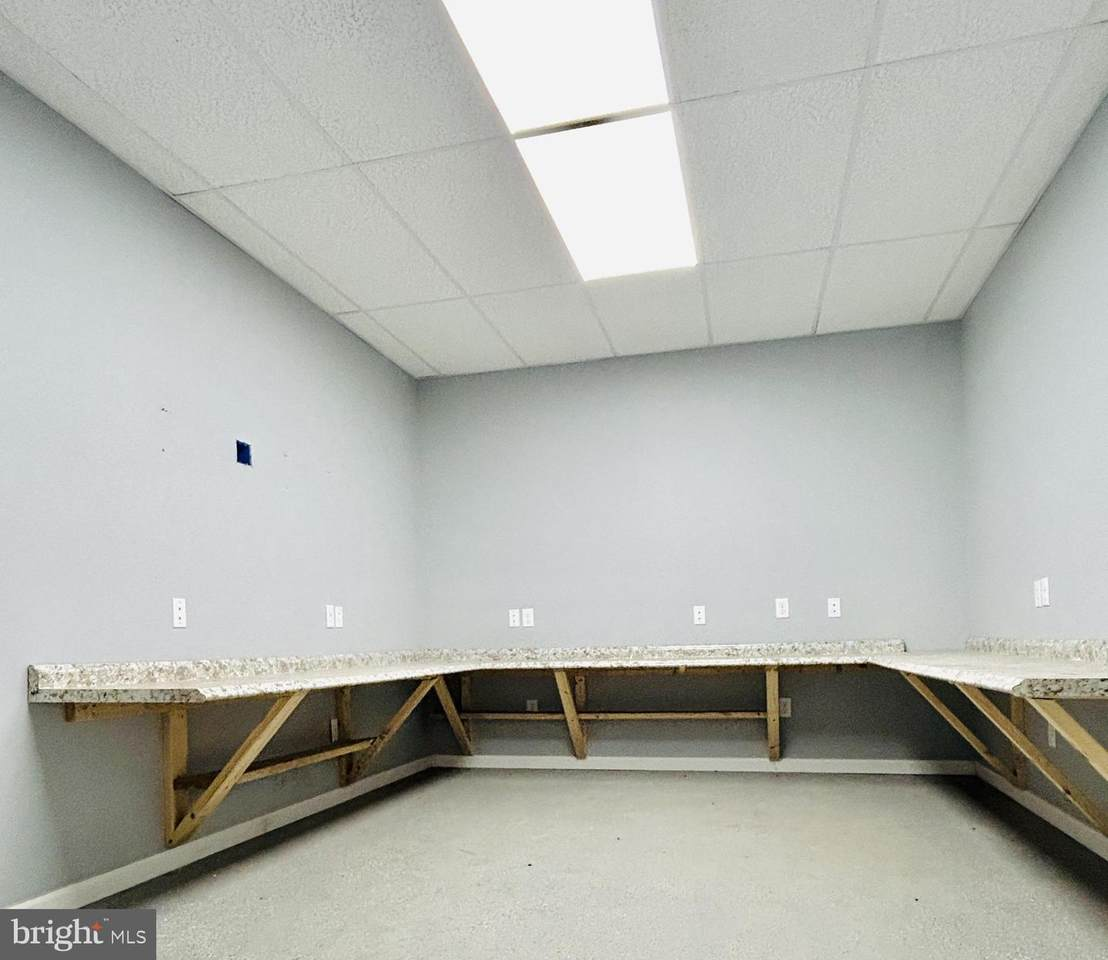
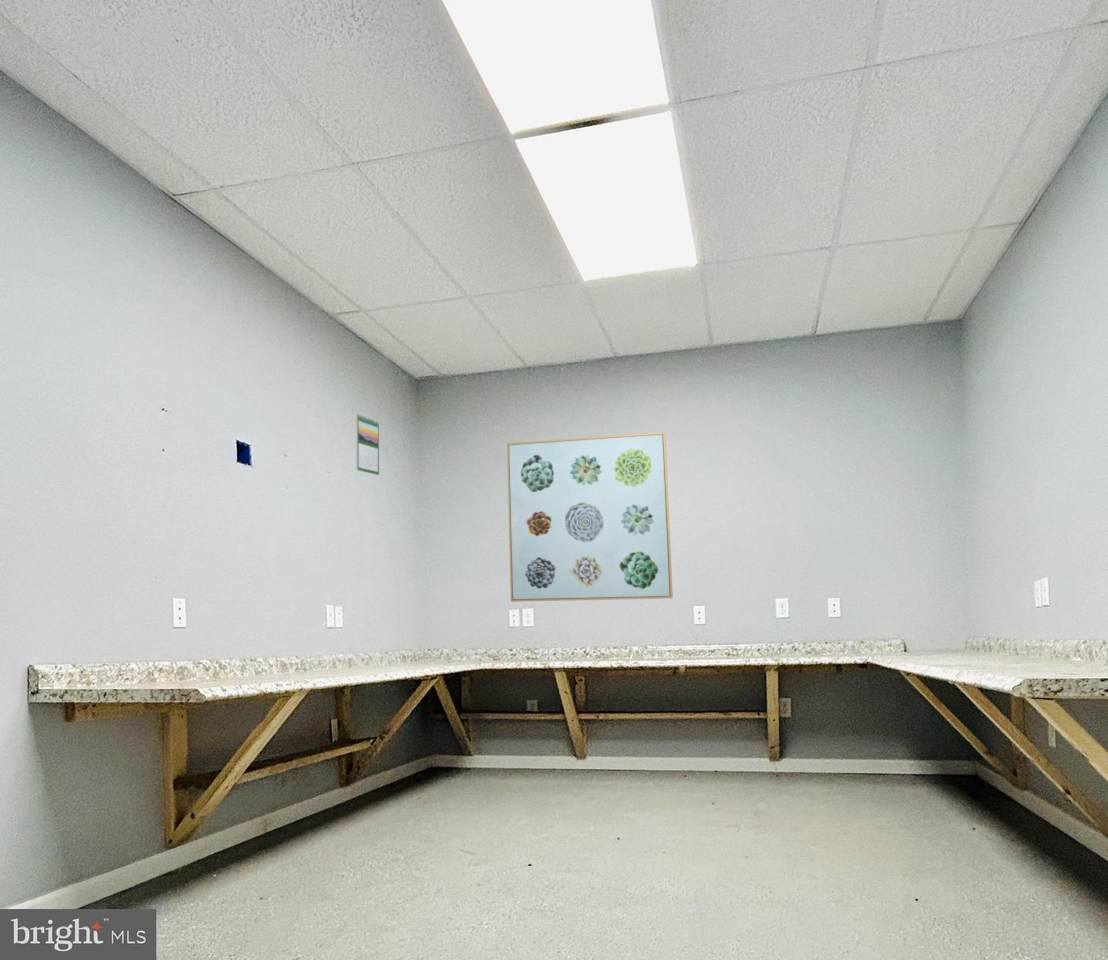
+ wall art (587, 518)
+ calendar (367, 444)
